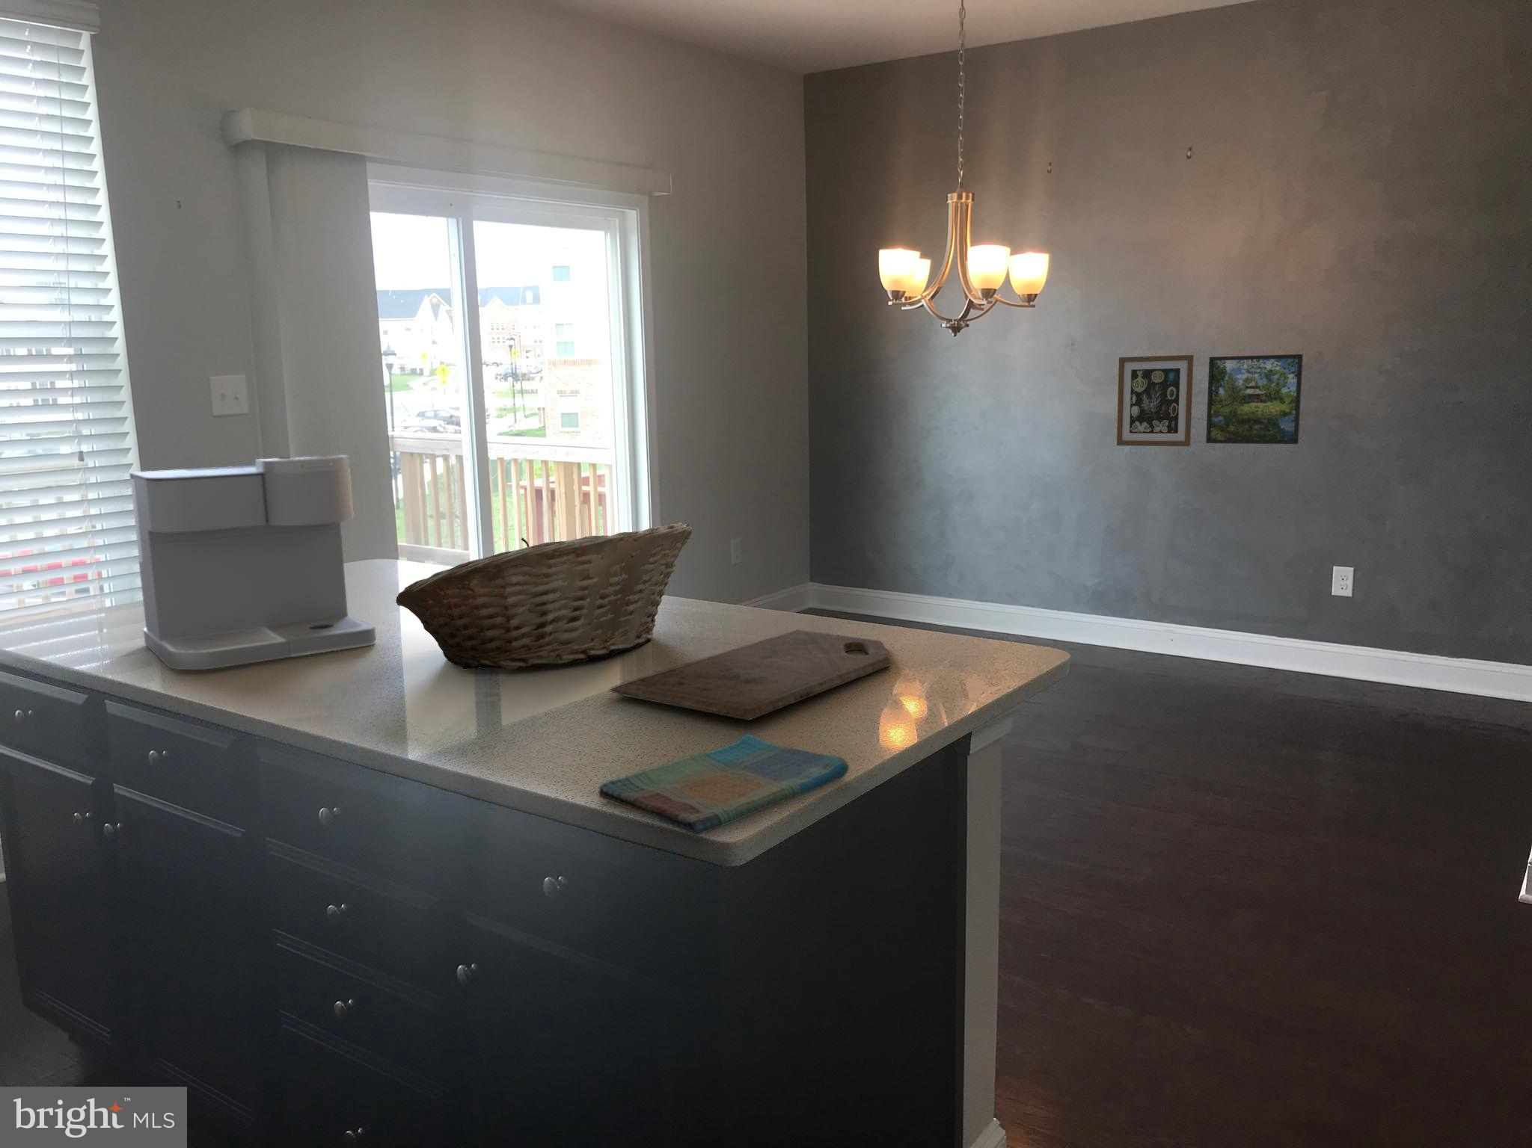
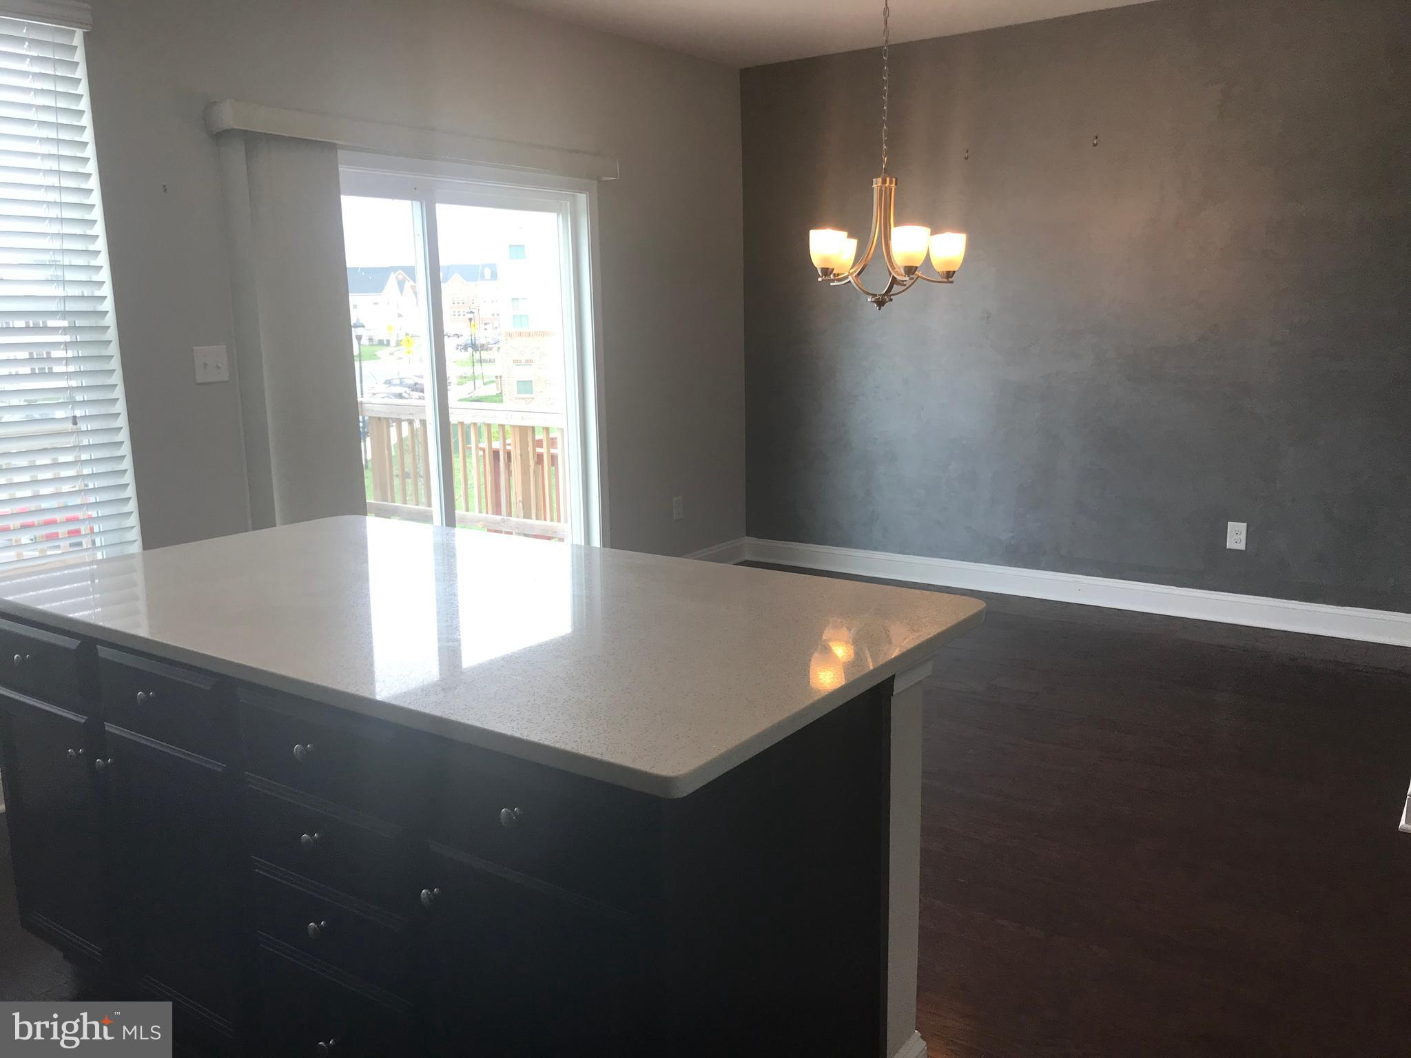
- dish towel (726, 778)
- coffee maker (251, 551)
- cutting board (774, 668)
- wall art (1154, 400)
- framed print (1253, 400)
- fruit basket (554, 587)
